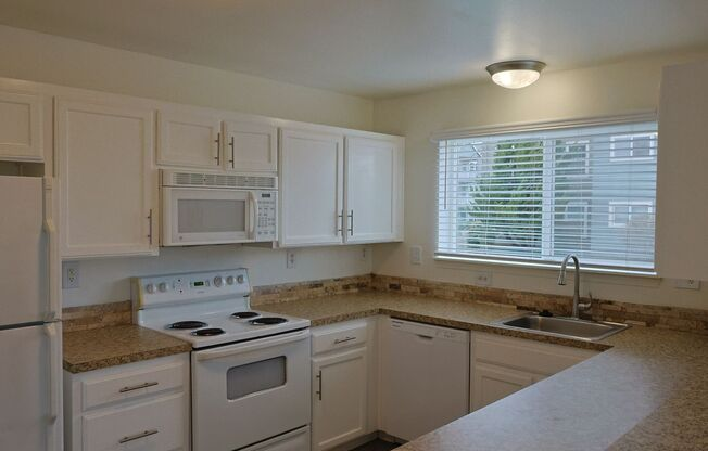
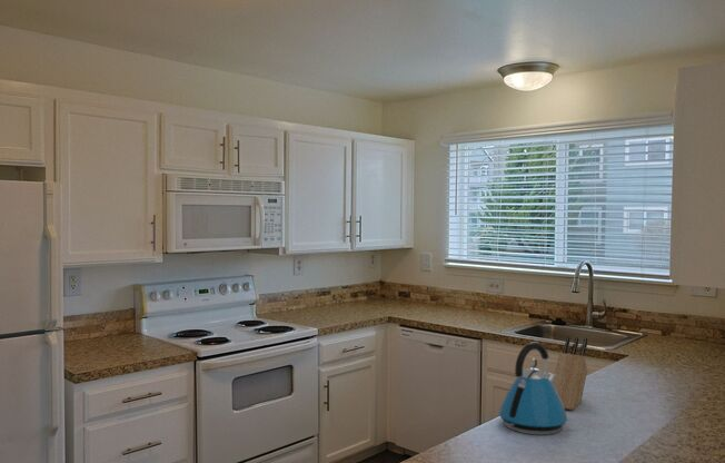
+ knife block (569, 370)
+ kettle (532, 384)
